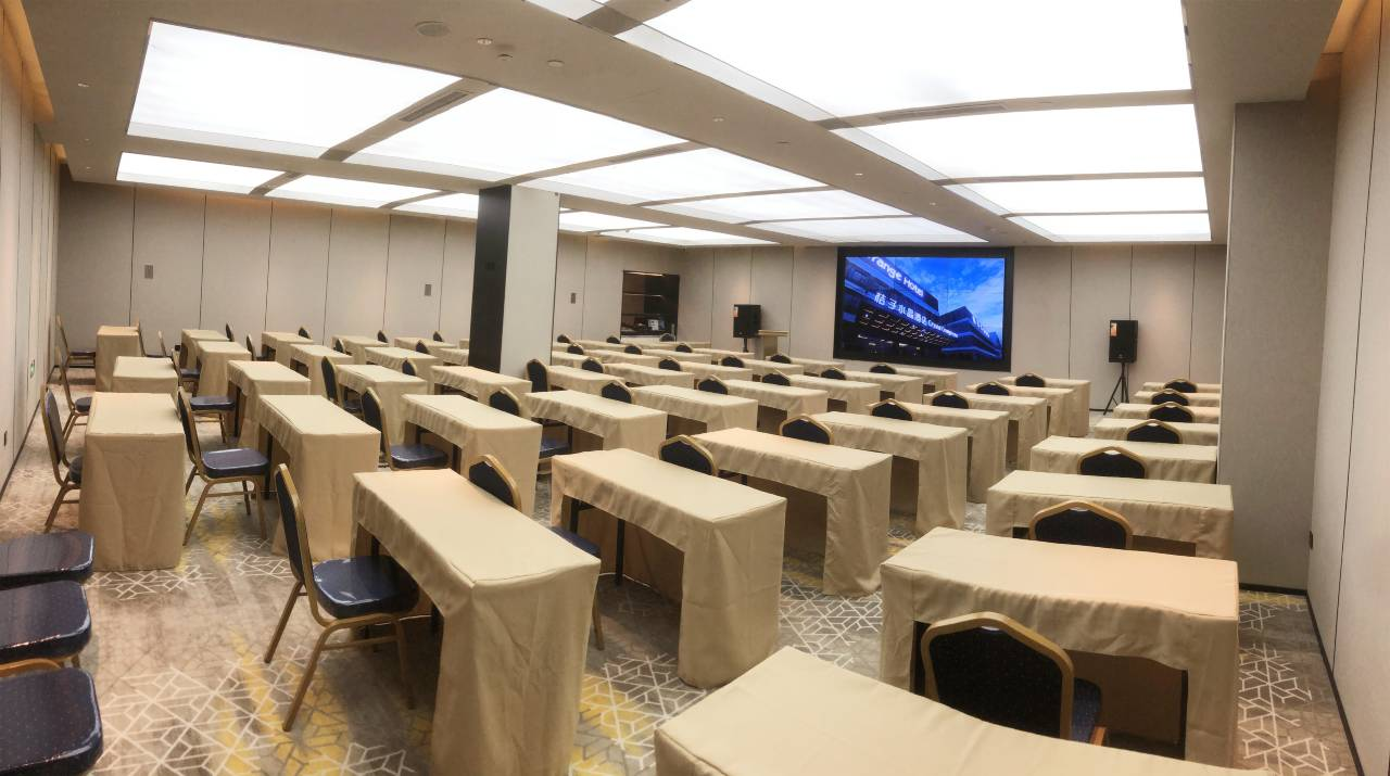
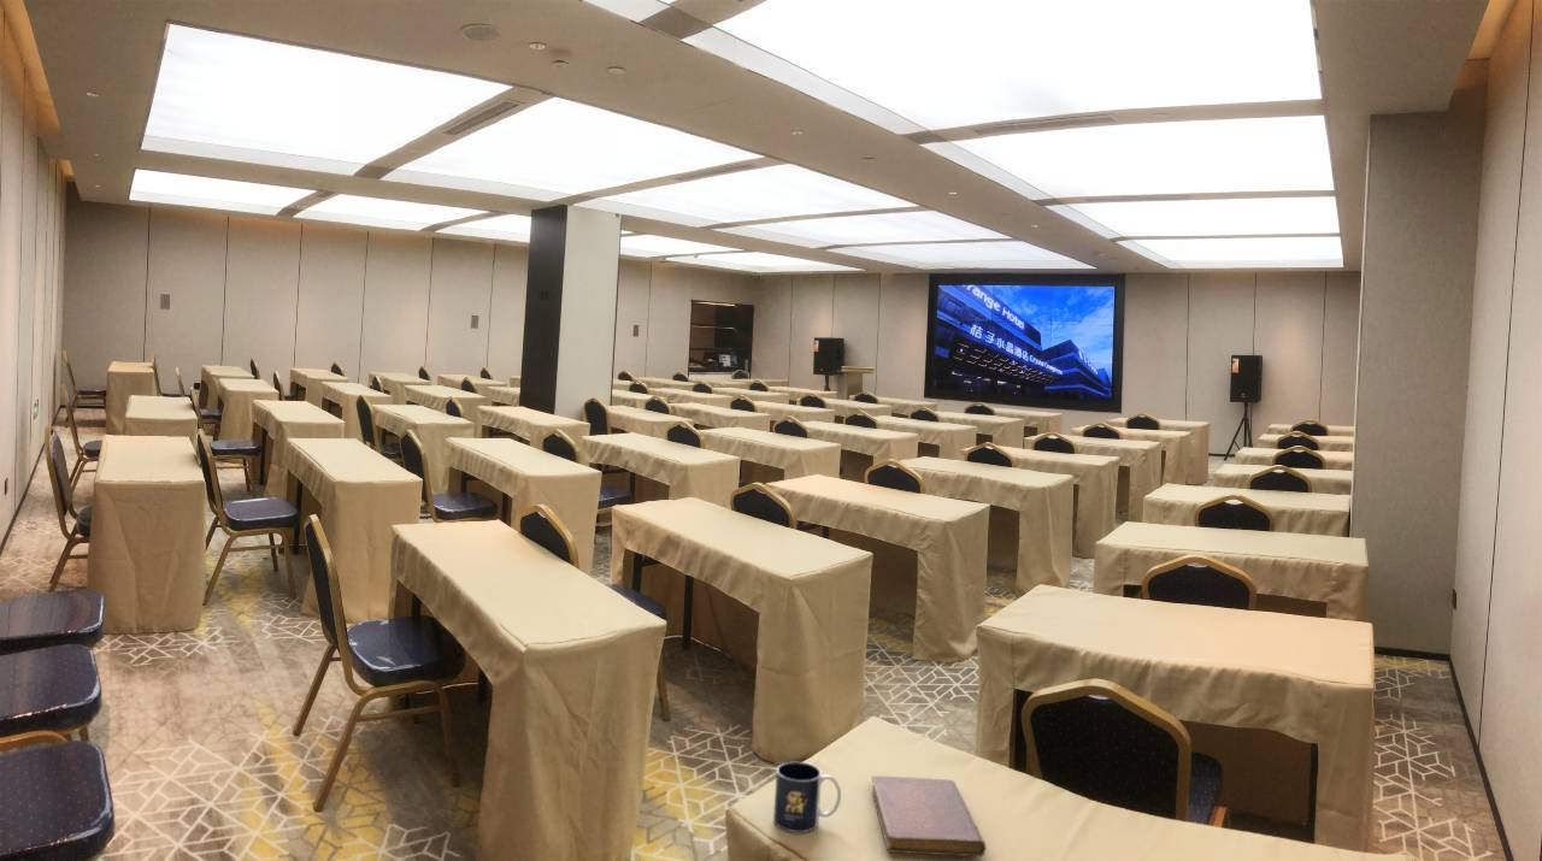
+ notebook (923, 813)
+ mug (807, 796)
